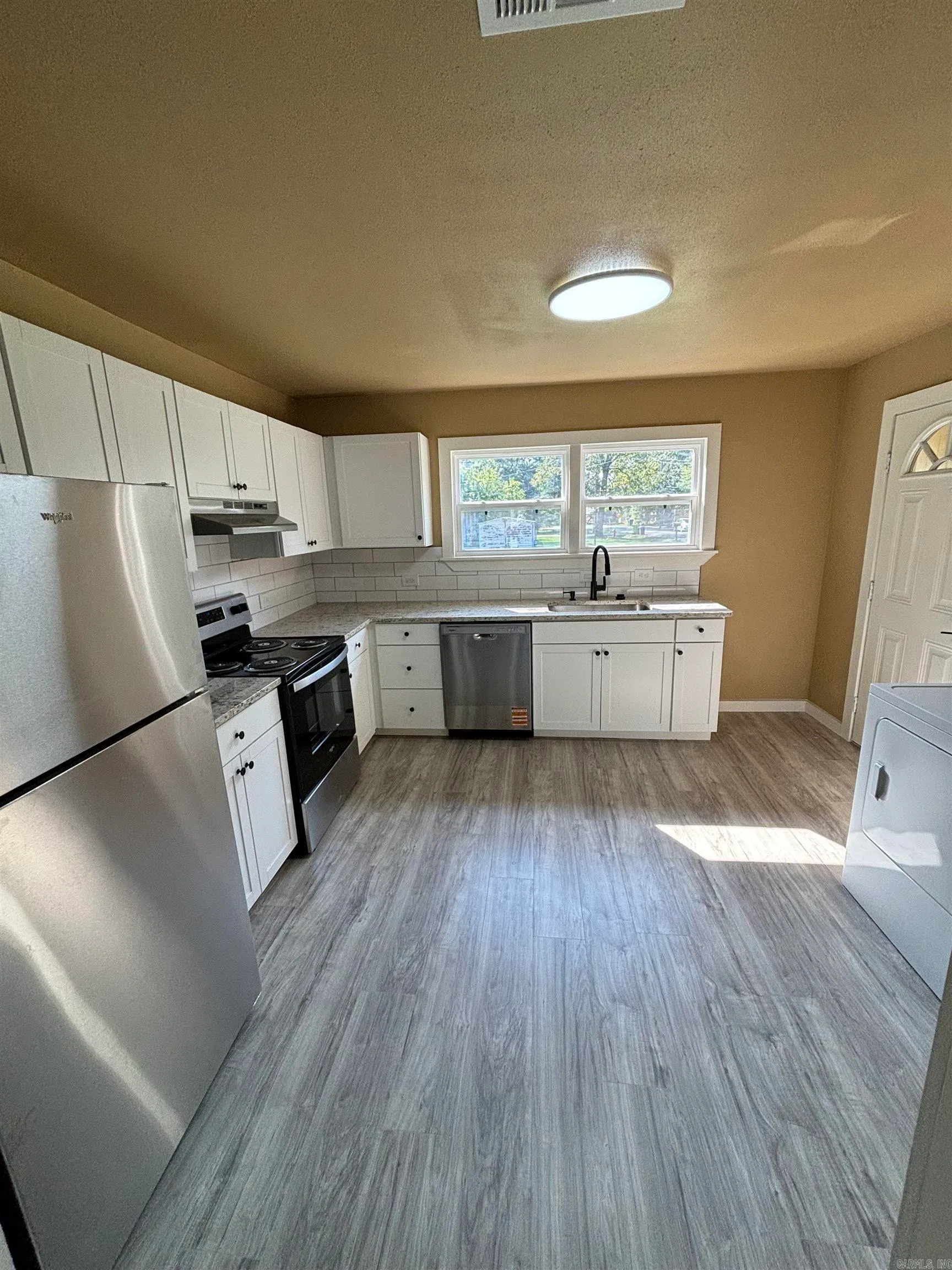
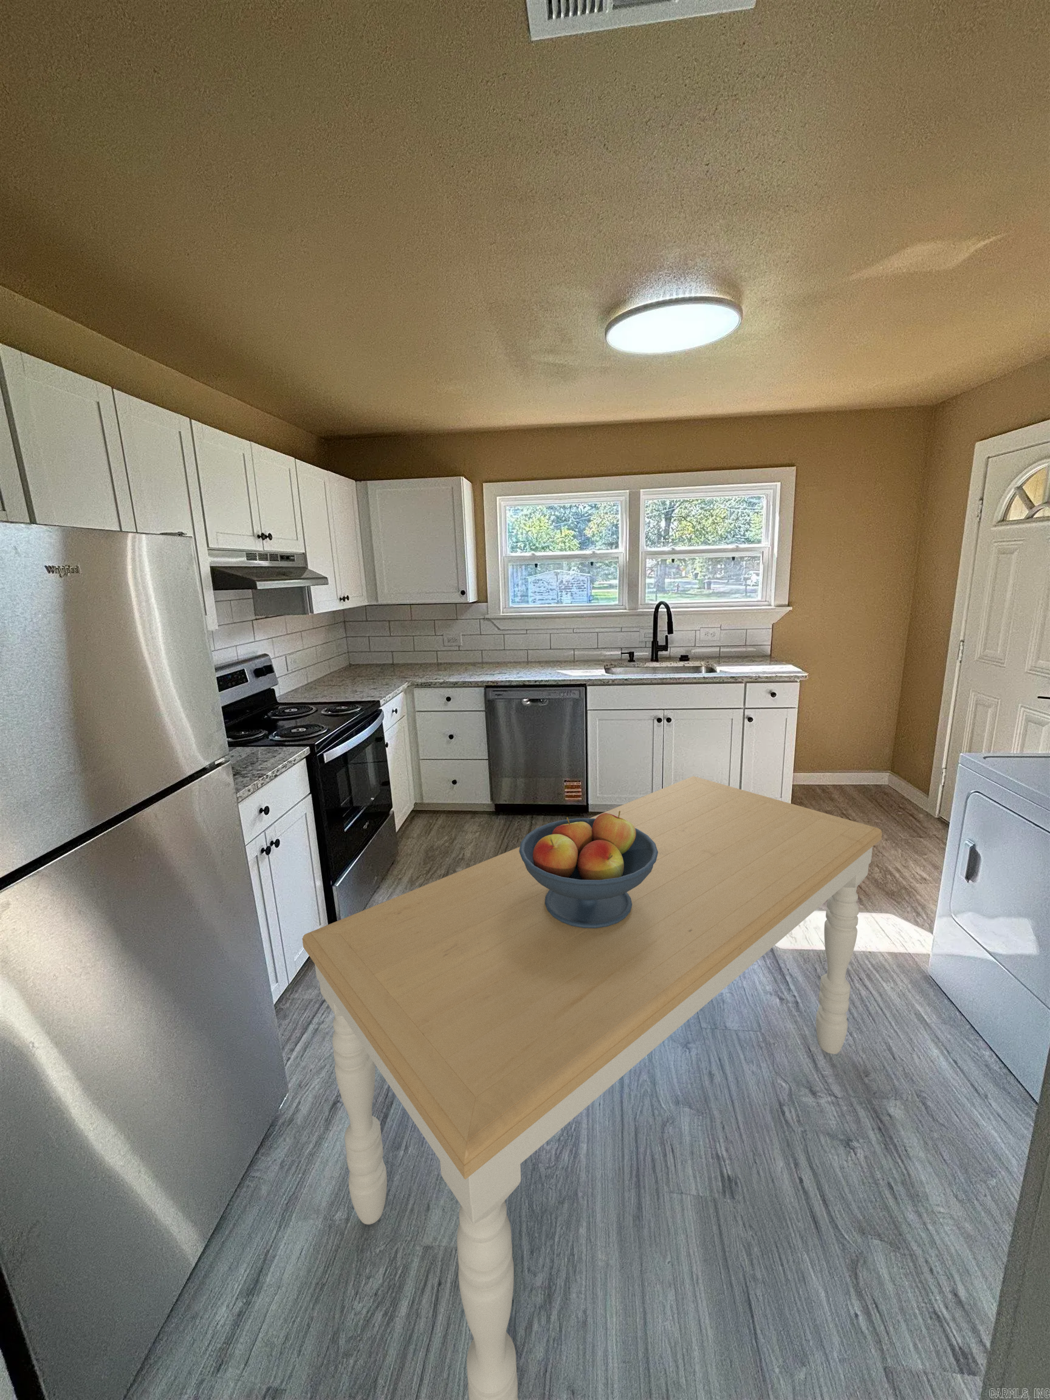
+ dining table (631, 1001)
+ fruit bowl (588, 863)
